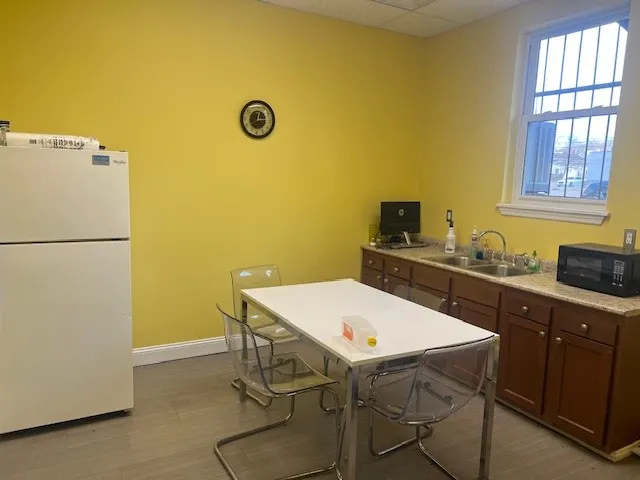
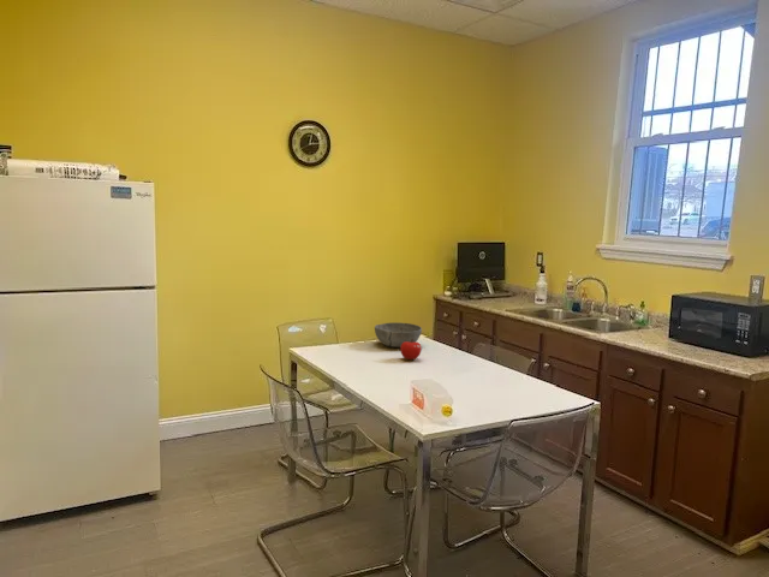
+ fruit (410, 349)
+ bowl (397, 335)
